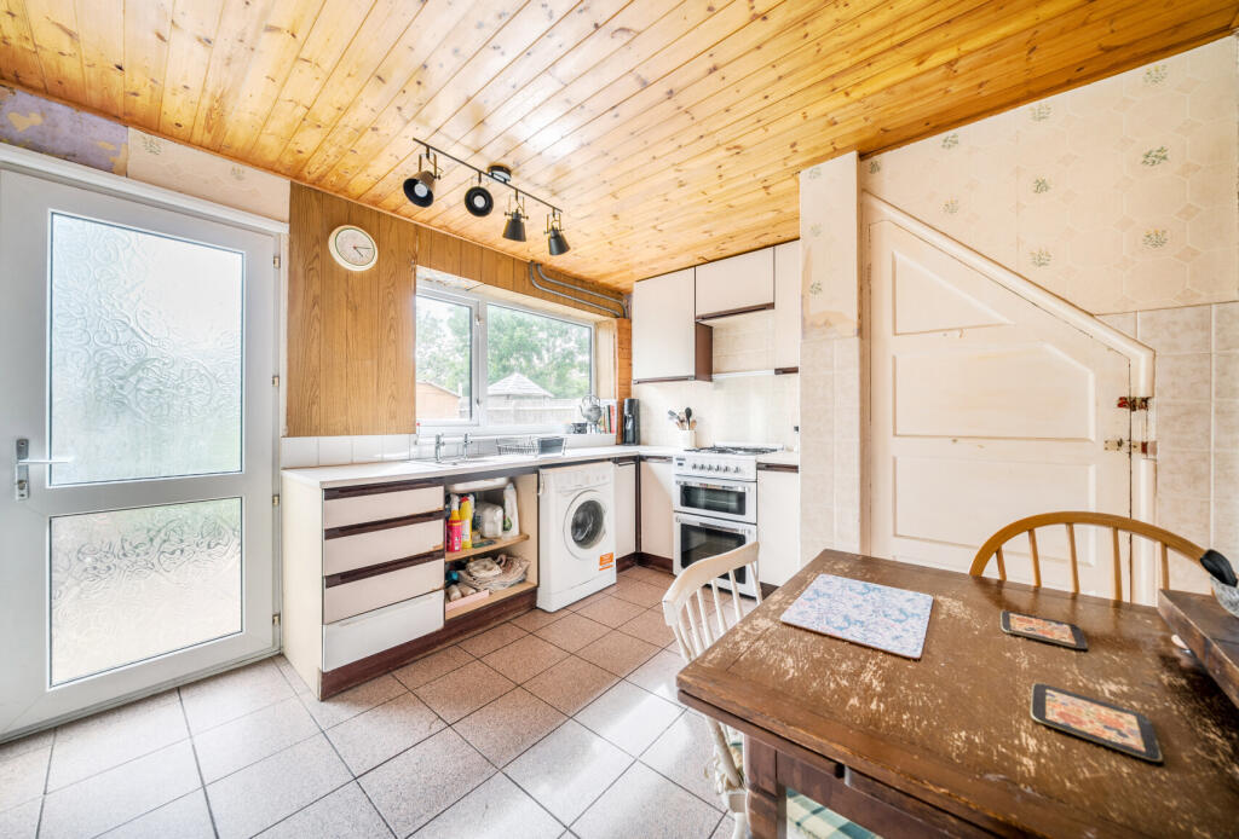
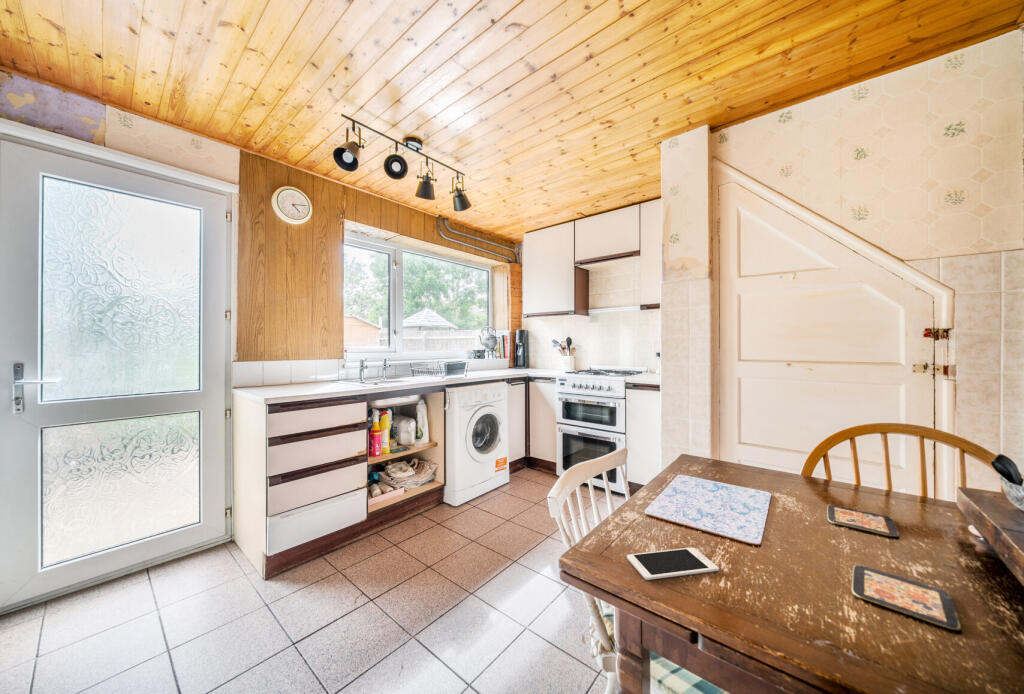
+ cell phone (671, 562)
